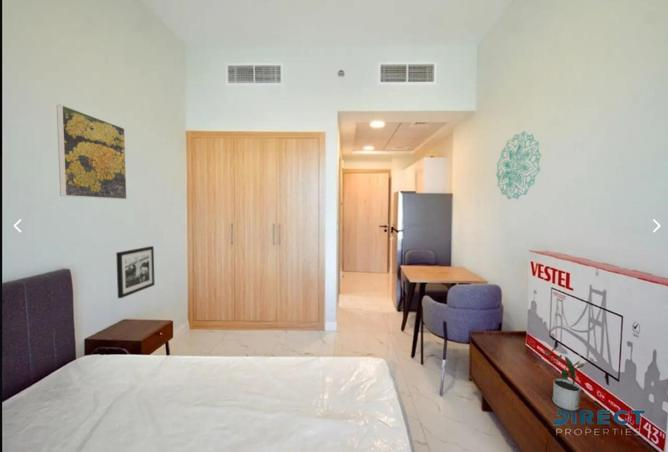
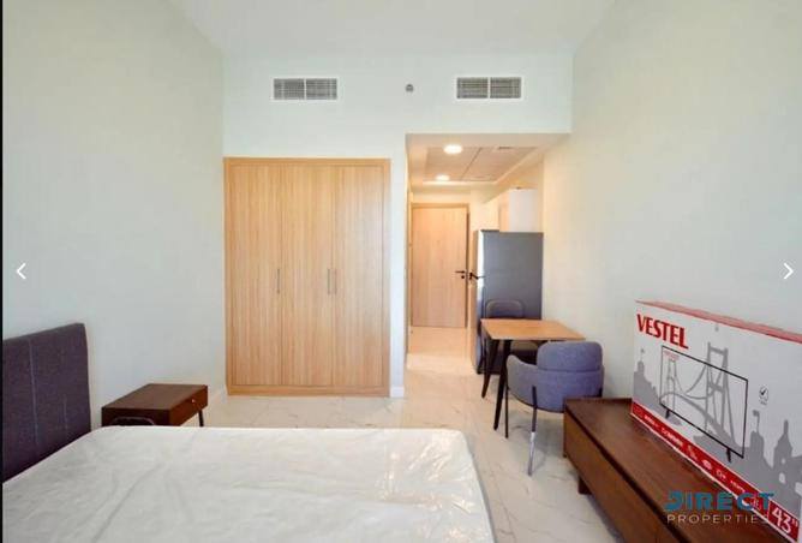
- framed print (96, 158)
- potted plant (564, 378)
- wall decoration (515, 166)
- picture frame (137, 270)
